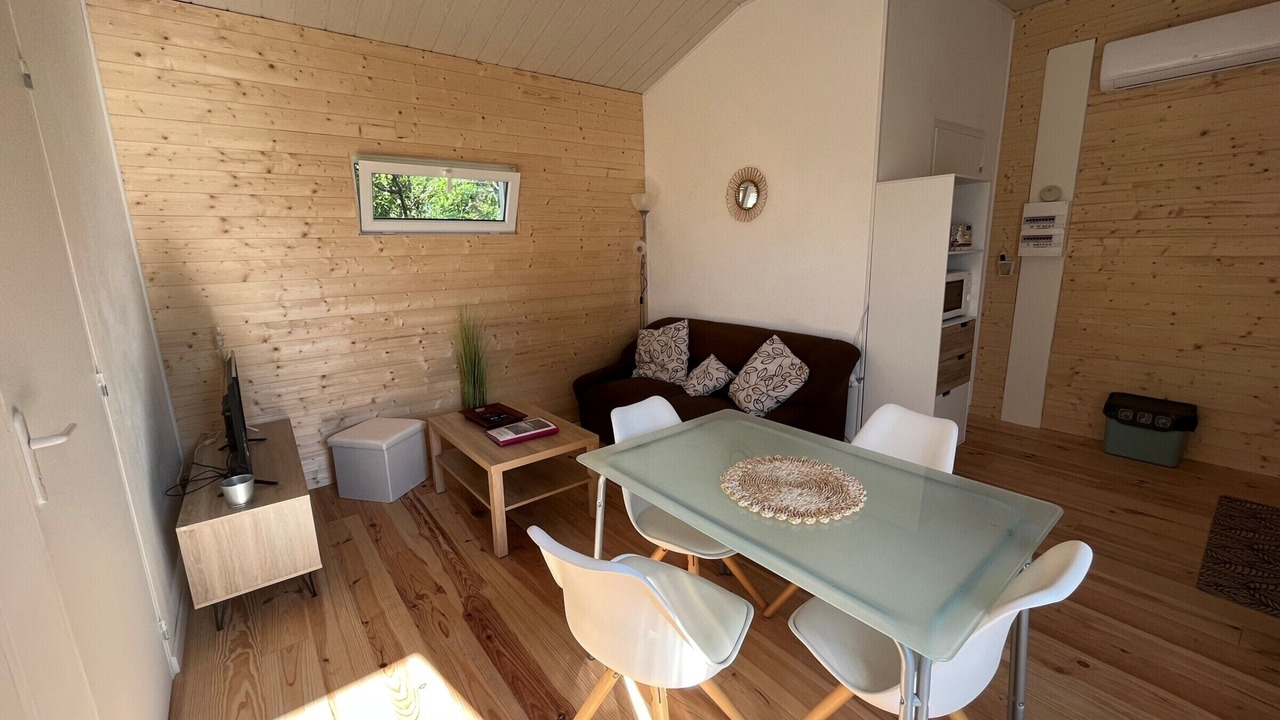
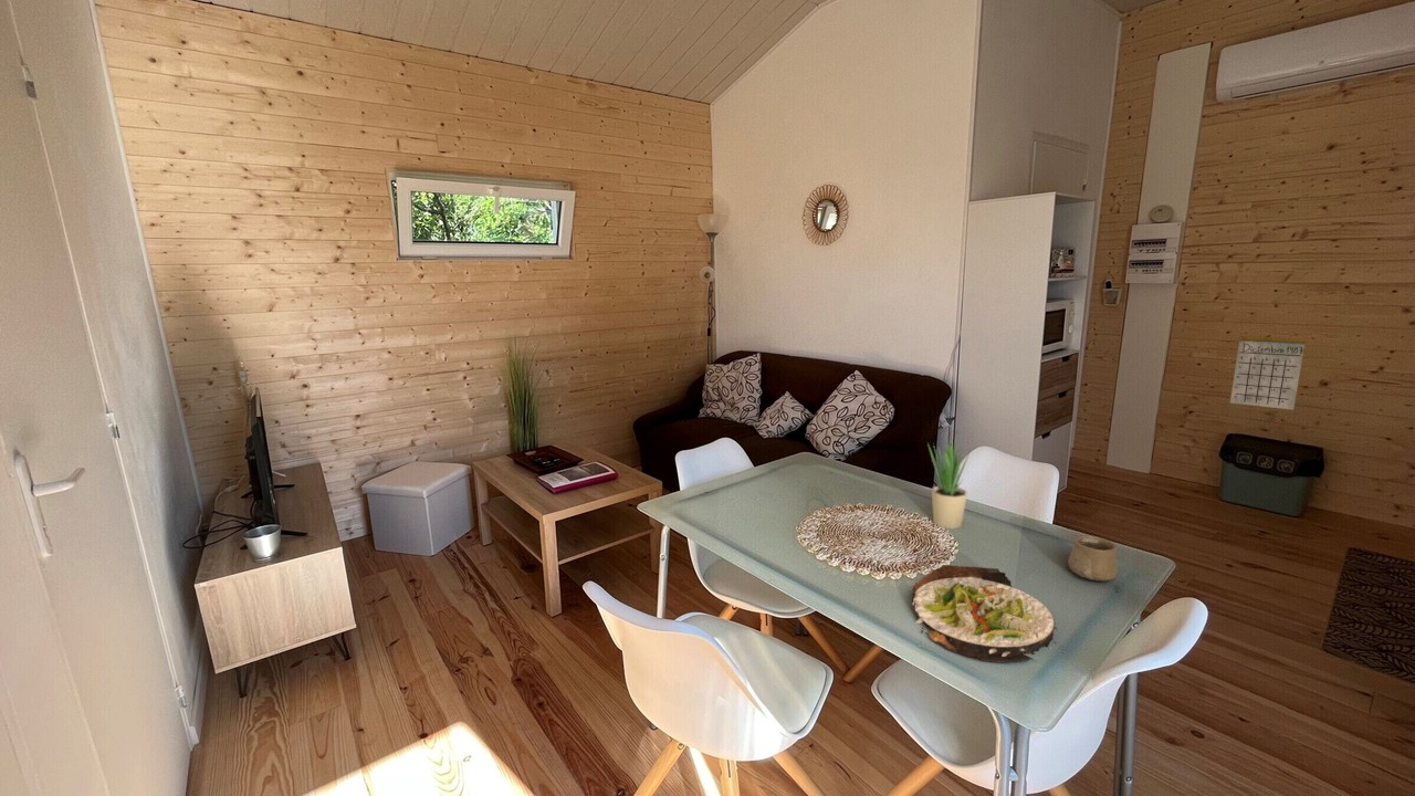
+ calendar (1267, 364)
+ potted plant (946, 476)
+ salad plate (983, 608)
+ cup (1093, 558)
